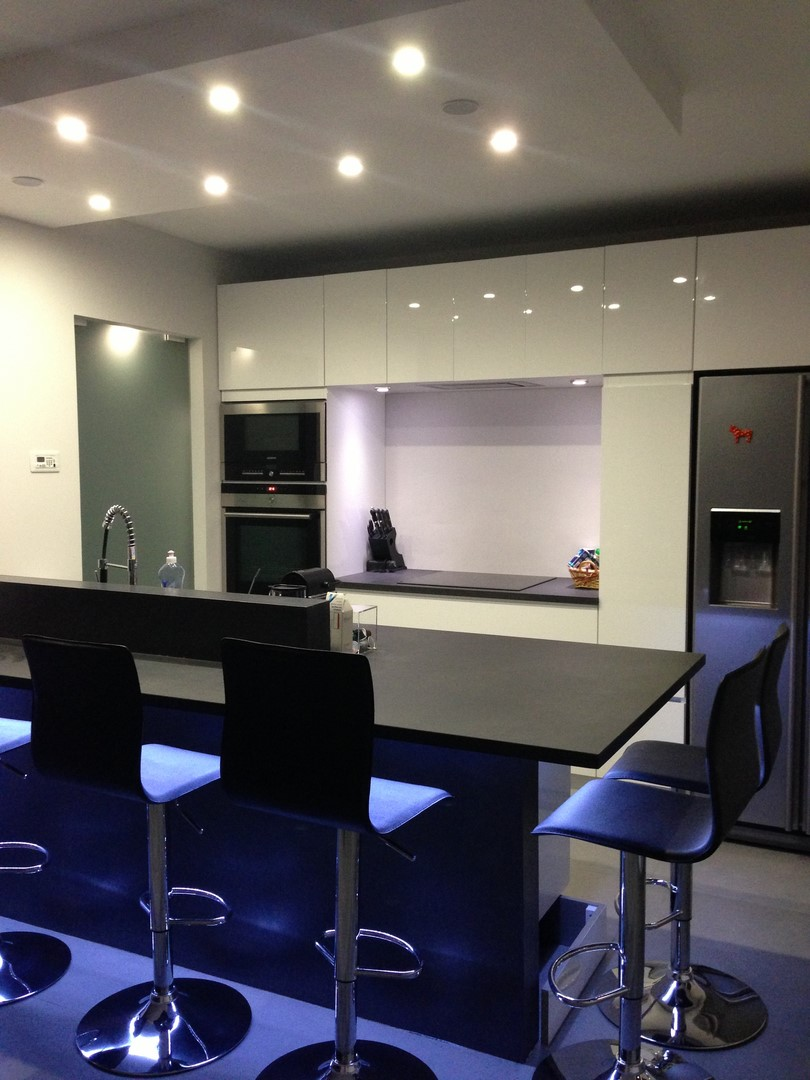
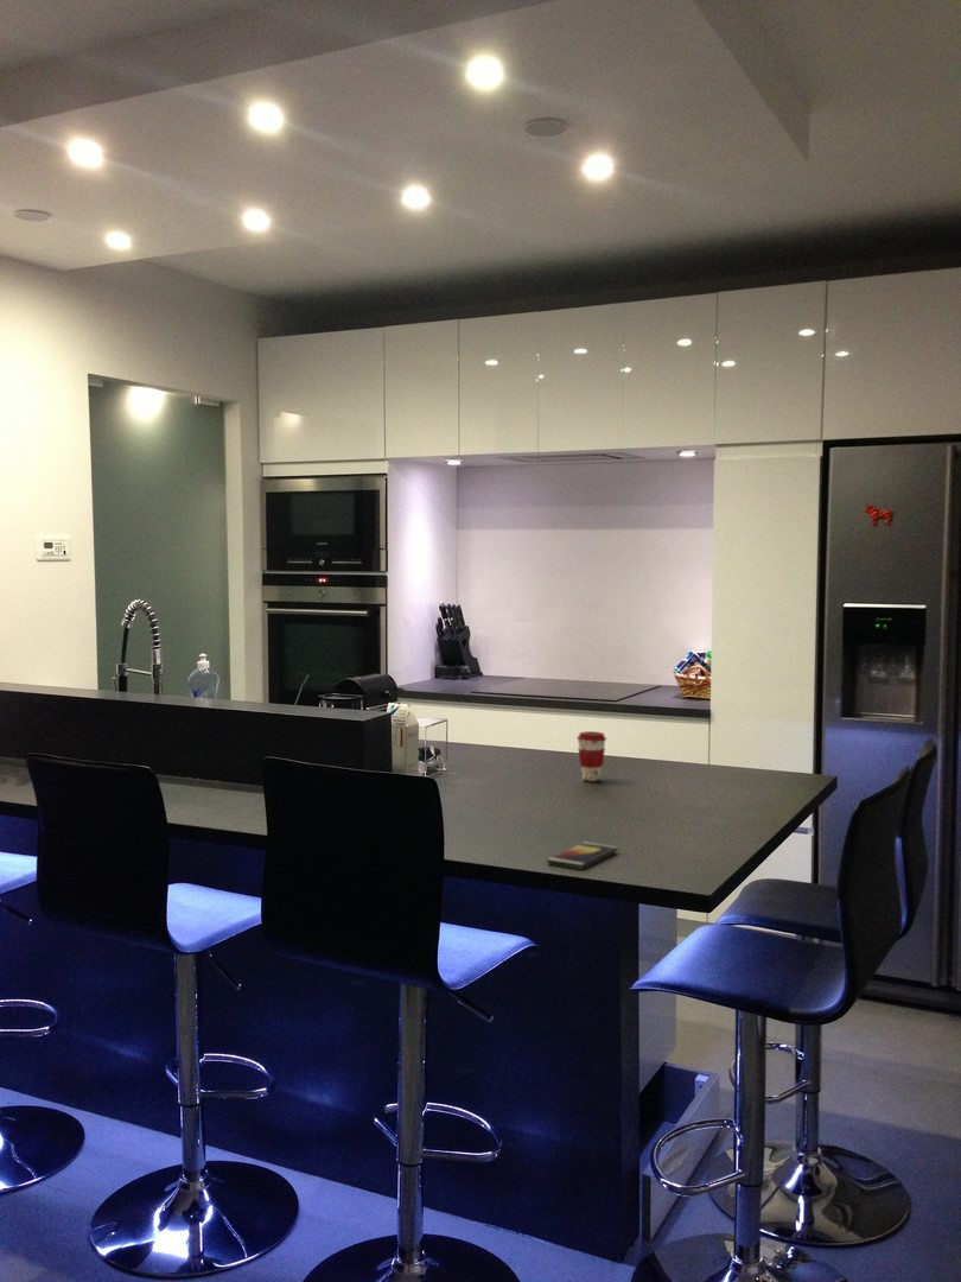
+ smartphone (583, 855)
+ coffee cup (591, 756)
